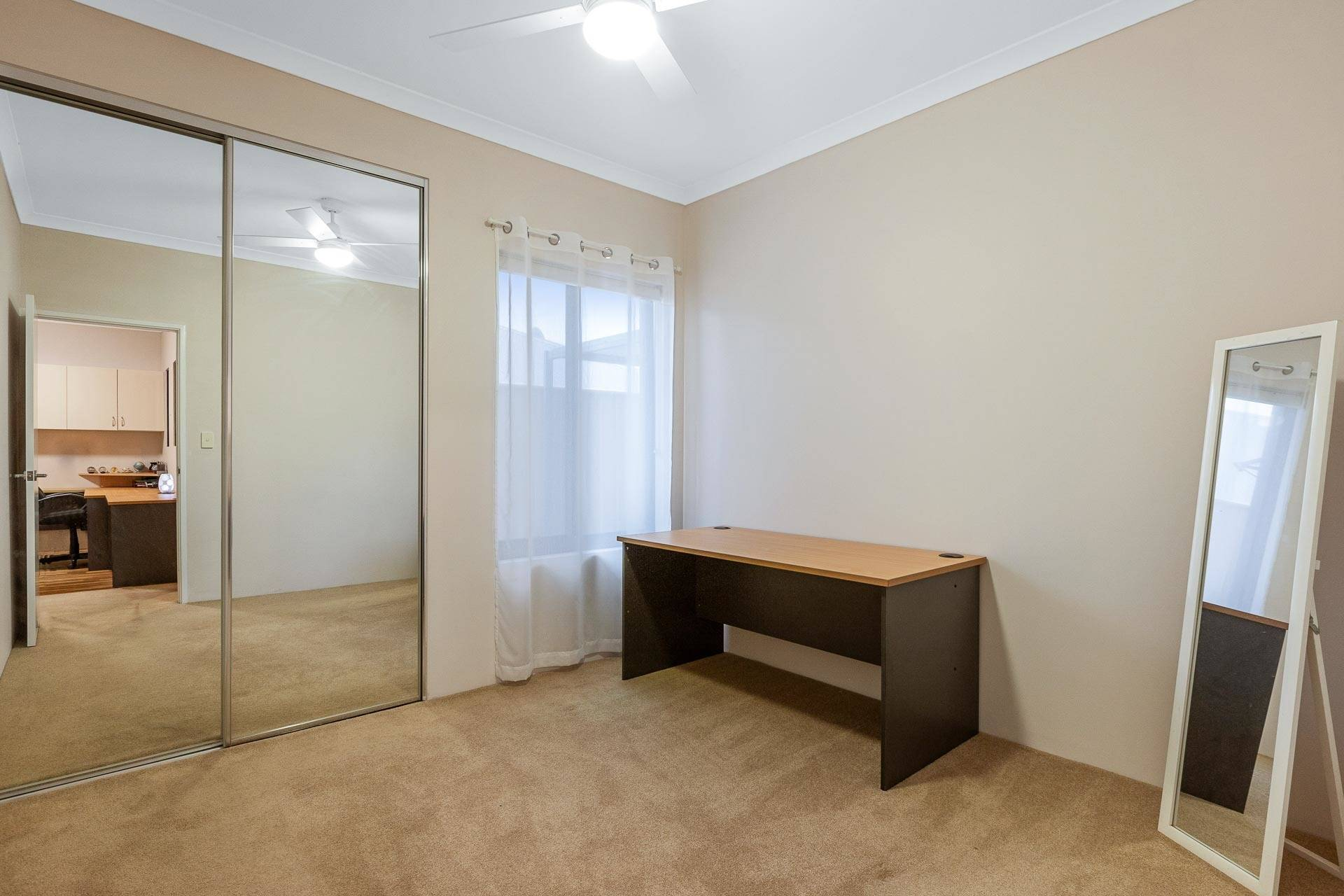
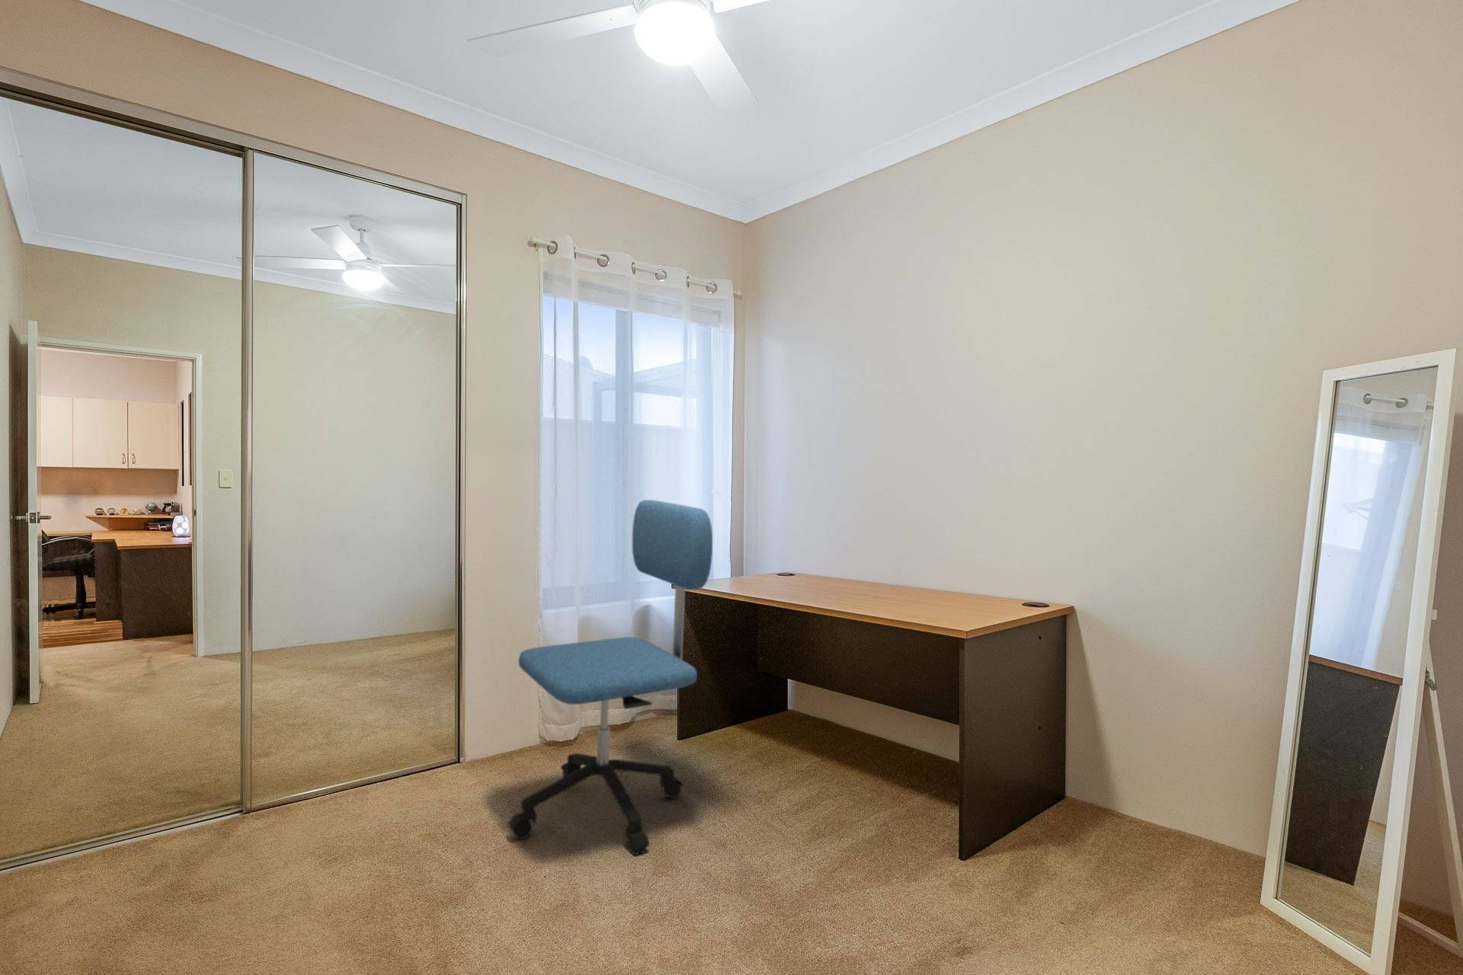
+ office chair (605, 662)
